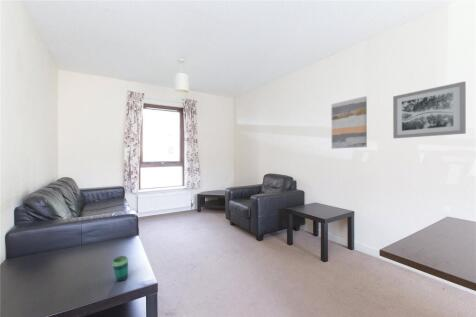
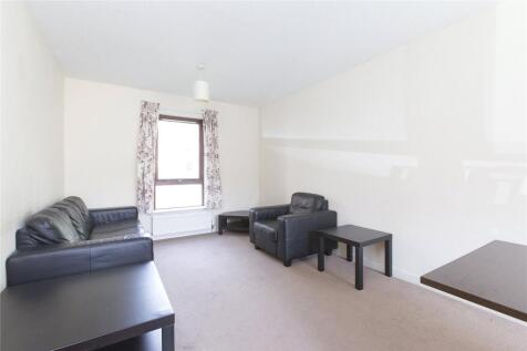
- wall art (425, 113)
- wall art (348, 124)
- cup (120, 268)
